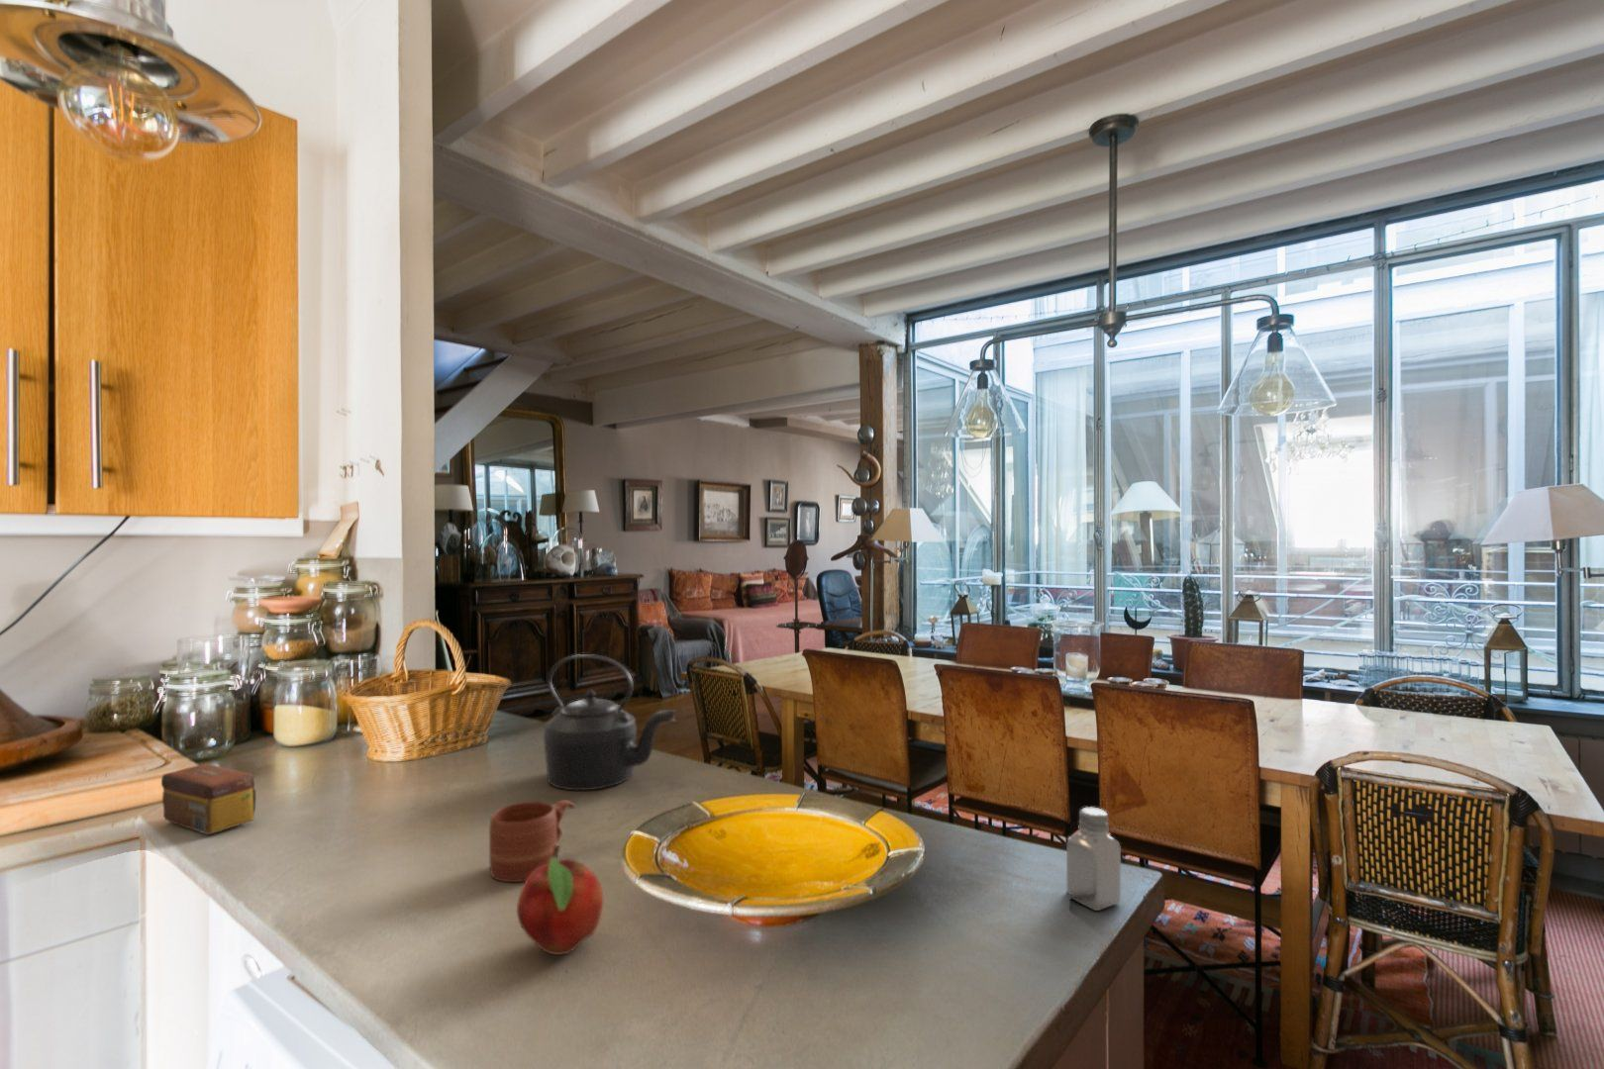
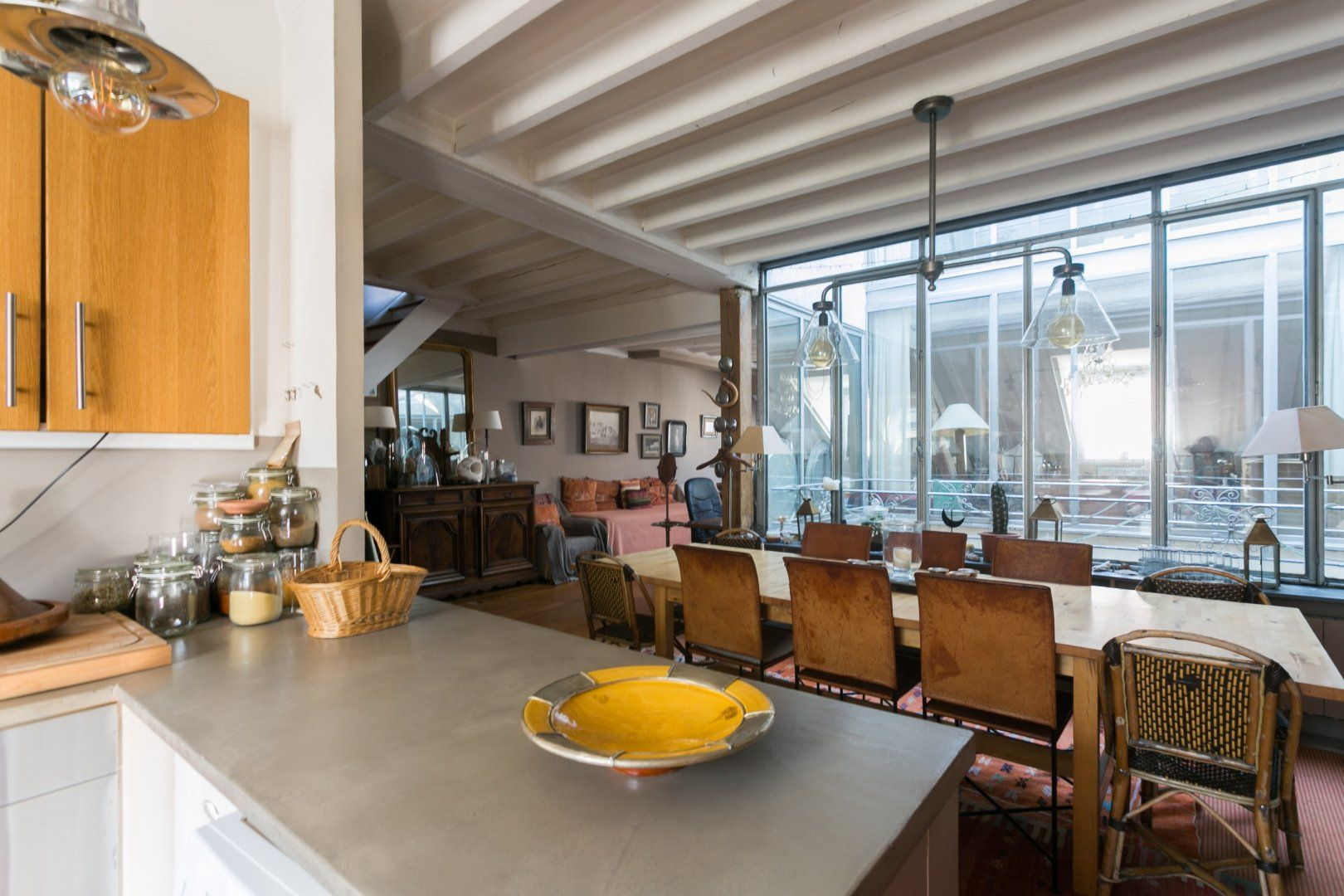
- fruit (561, 897)
- tea box (208, 797)
- mug (538, 834)
- saltshaker (1093, 855)
- kettle (610, 717)
